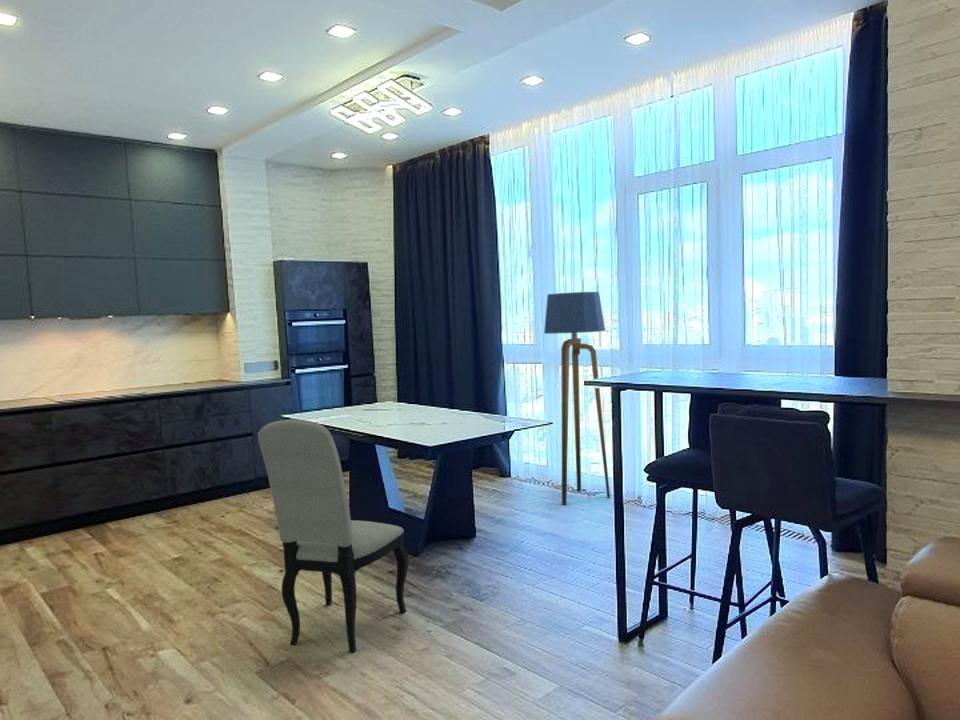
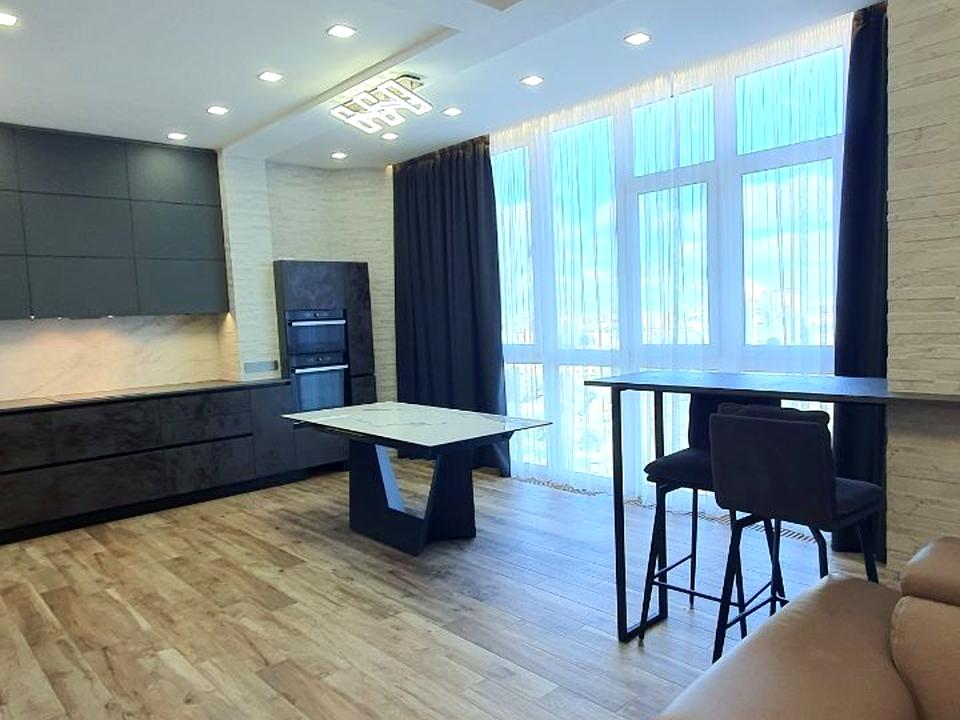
- dining chair (336, 519)
- floor lamp (576, 397)
